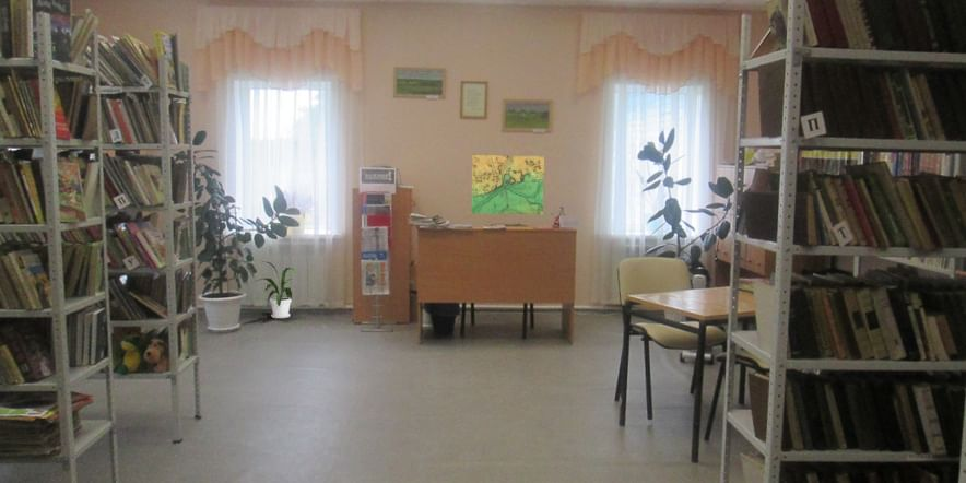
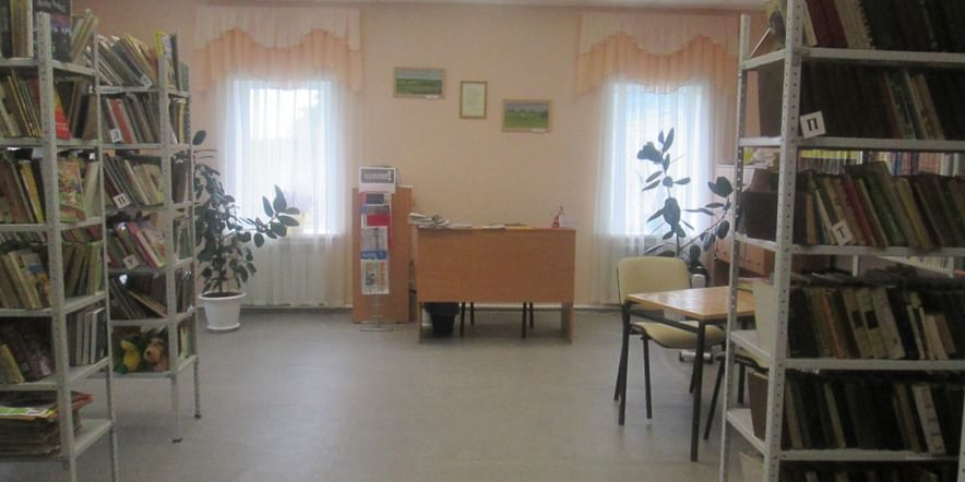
- house plant (278, 288)
- map (507, 185)
